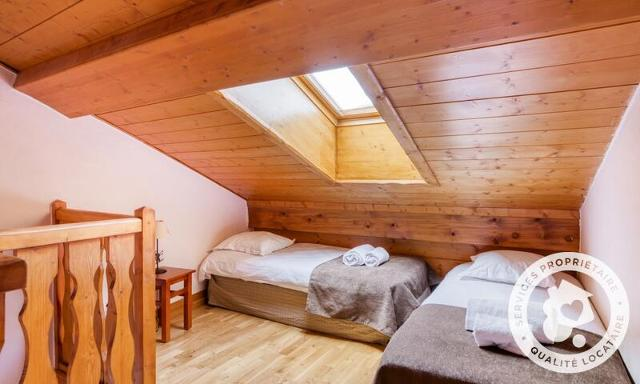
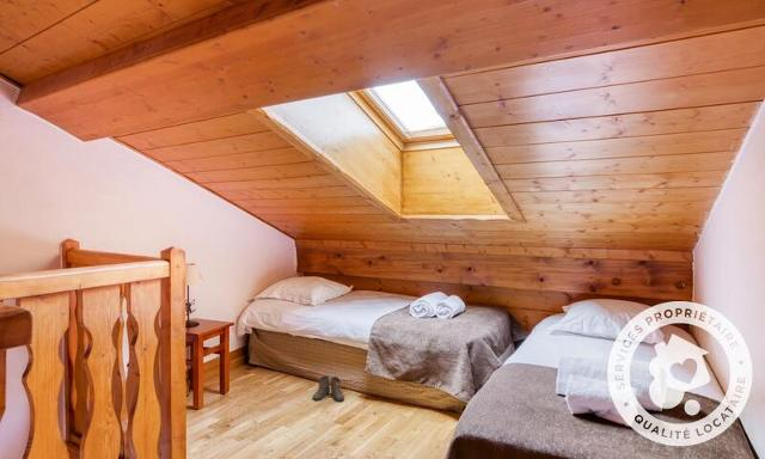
+ boots (328, 387)
